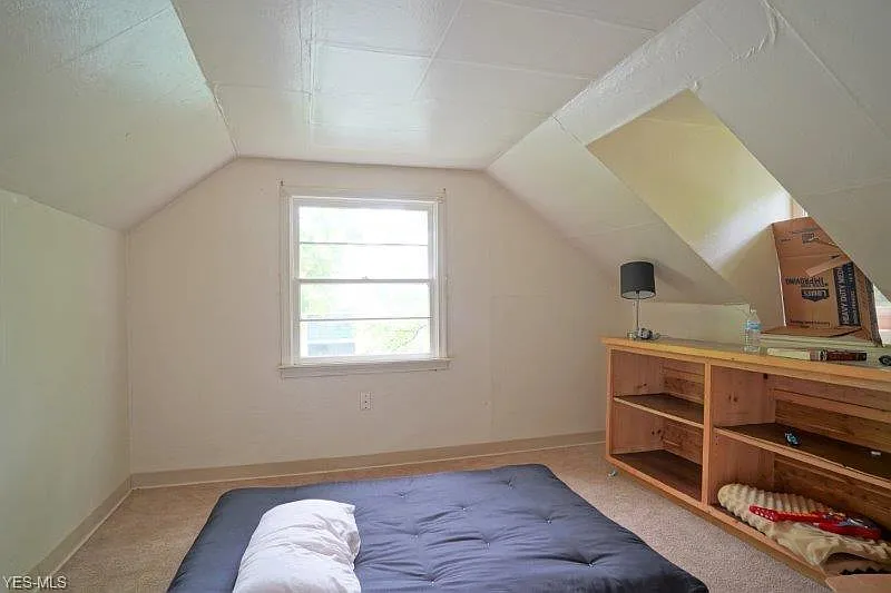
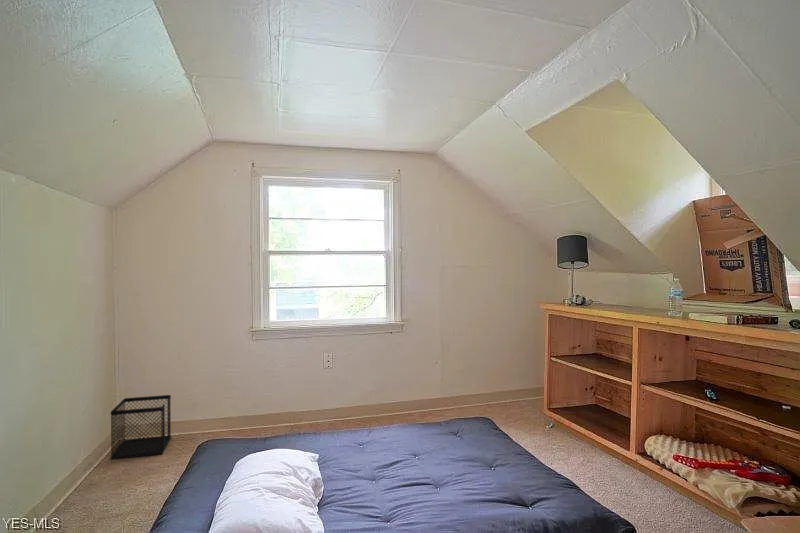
+ wastebasket (143, 425)
